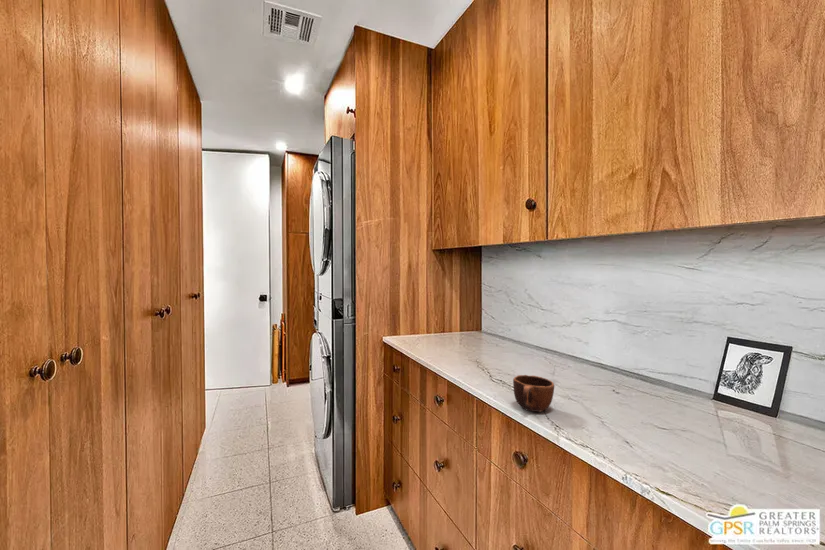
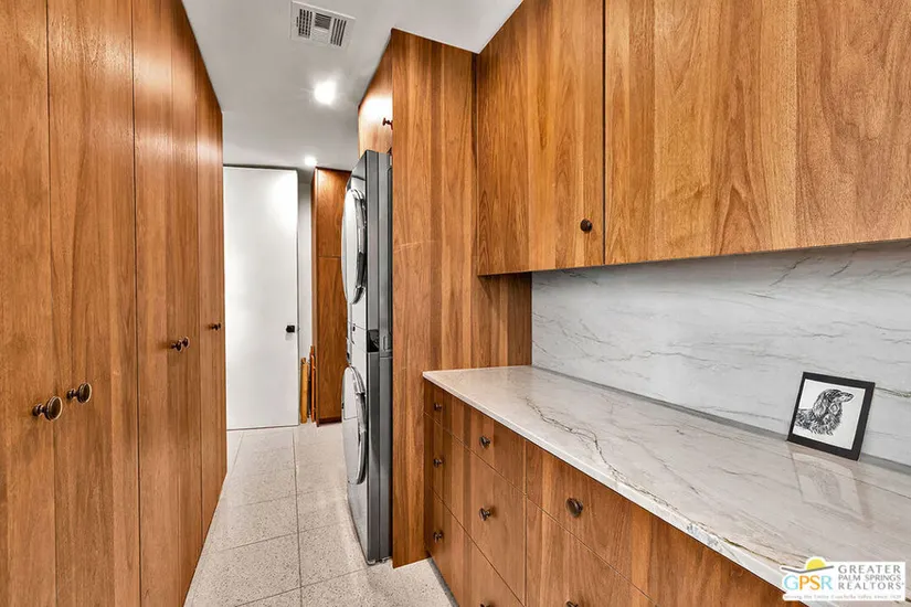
- mug (534, 395)
